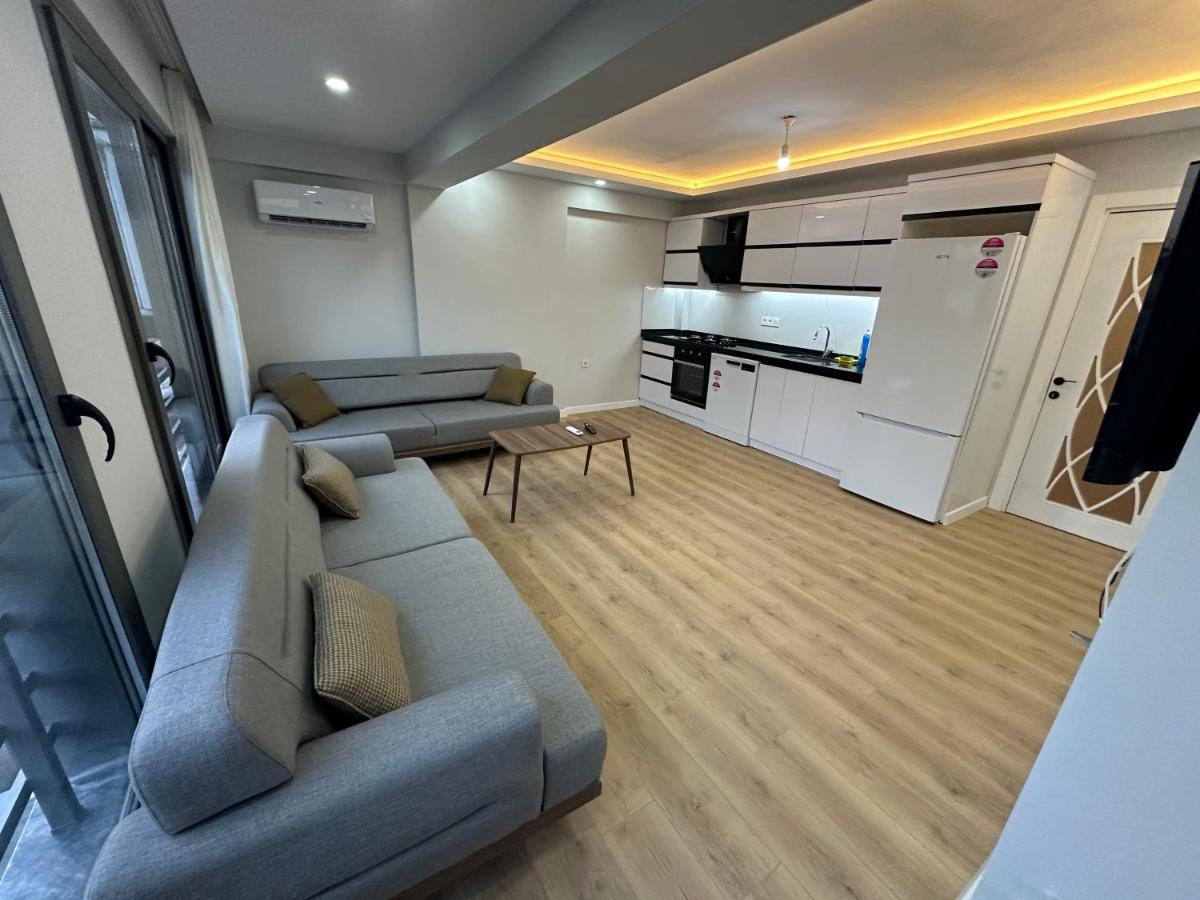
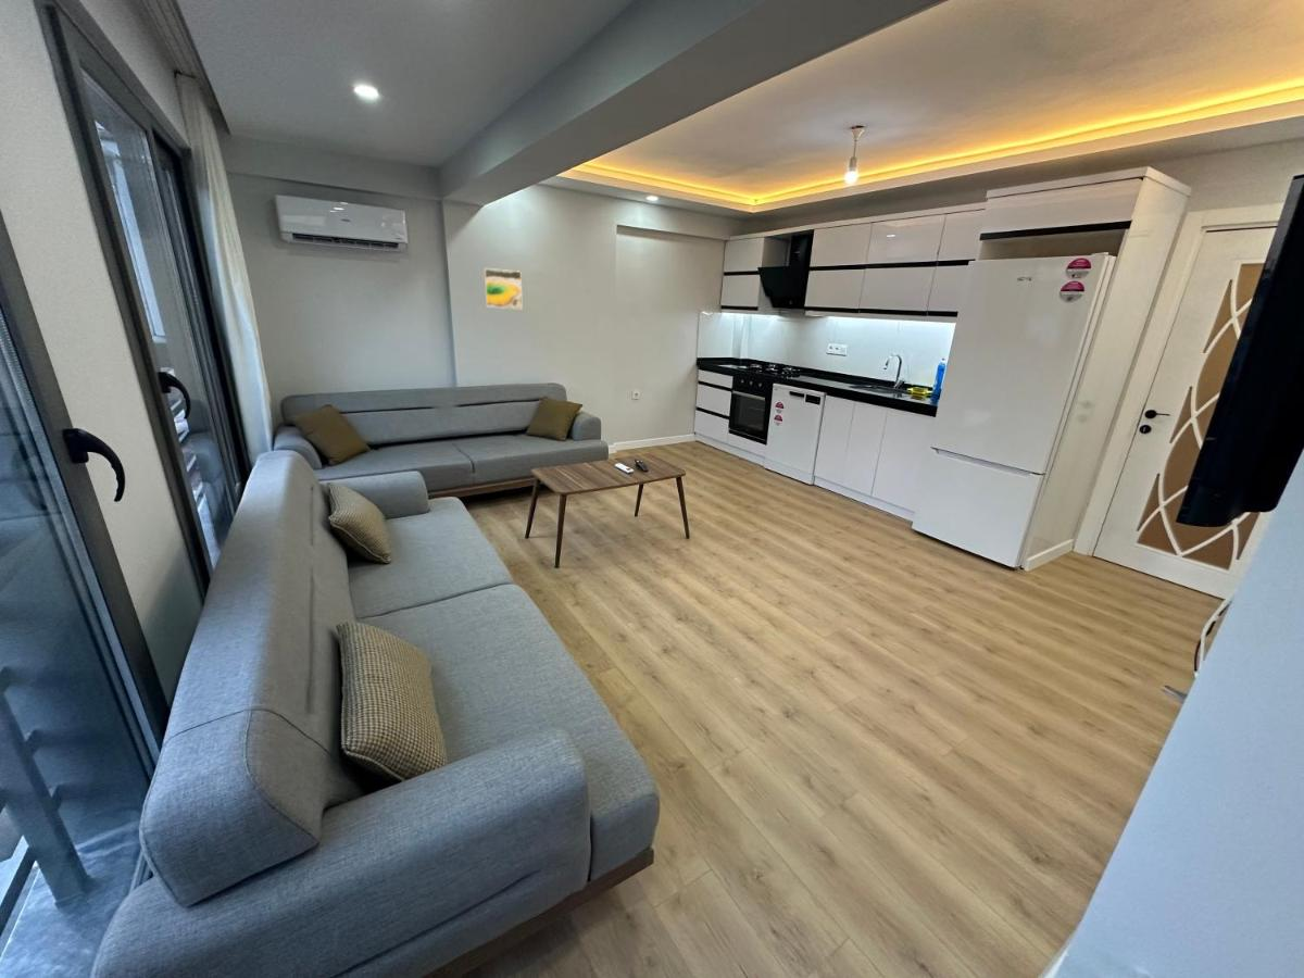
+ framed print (503, 289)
